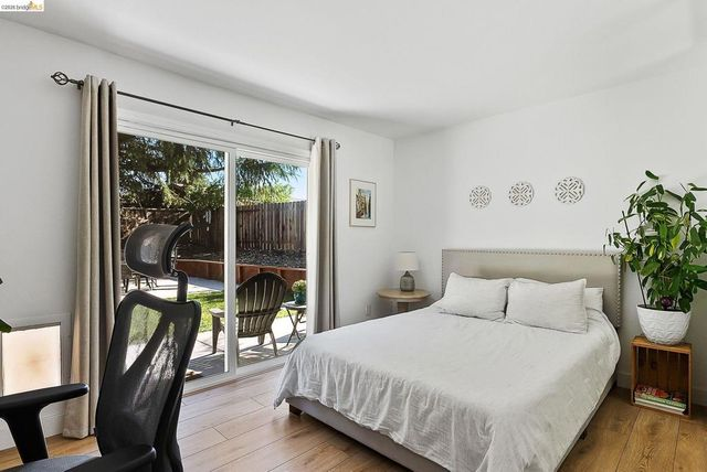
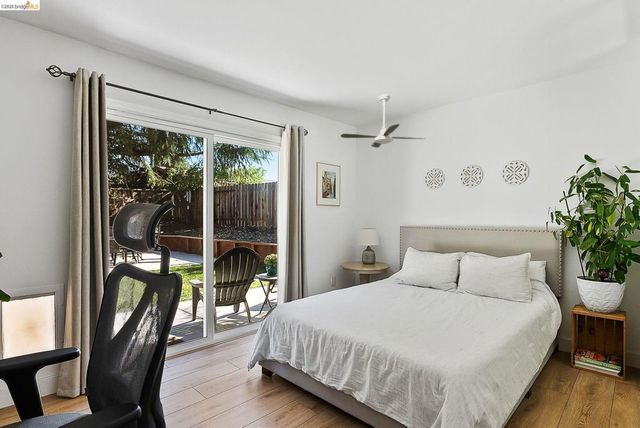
+ ceiling fan (383, 119)
